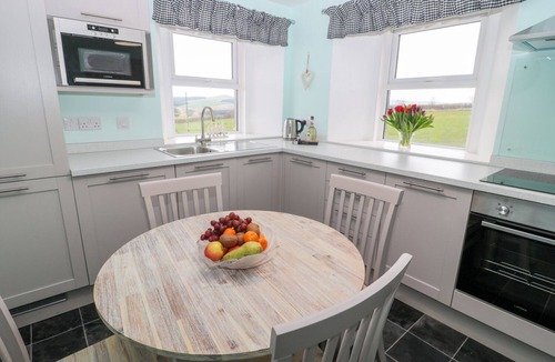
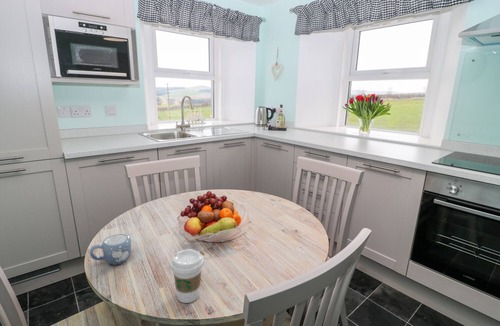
+ coffee cup (187, 276)
+ mug (111, 251)
